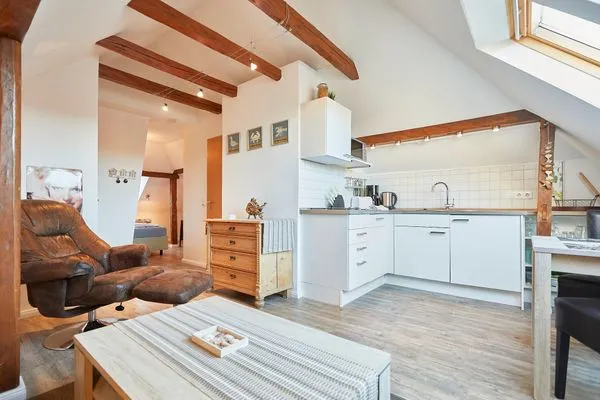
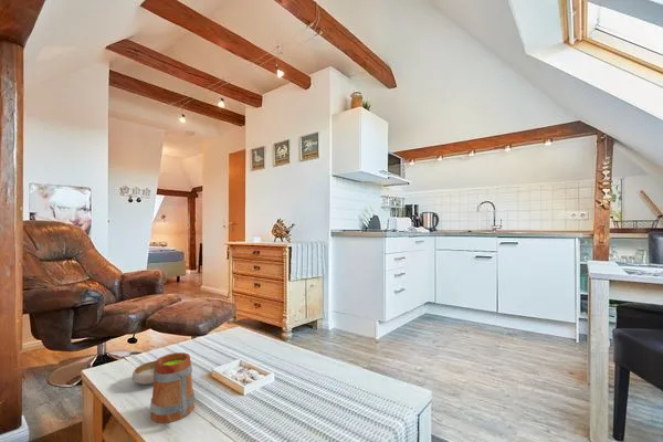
+ bowl (152, 372)
+ mug (175, 387)
